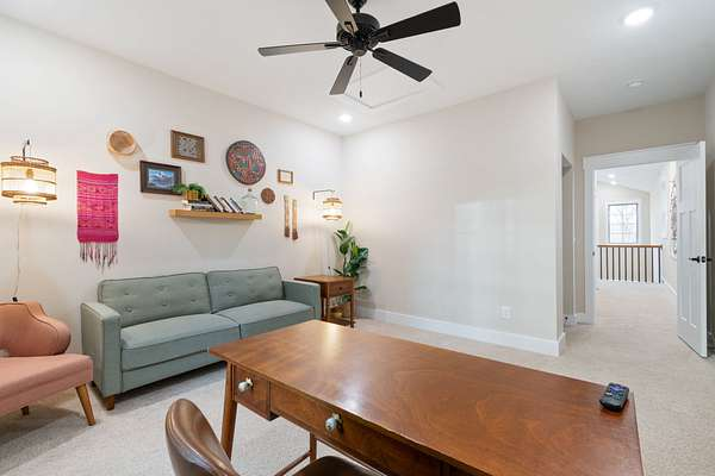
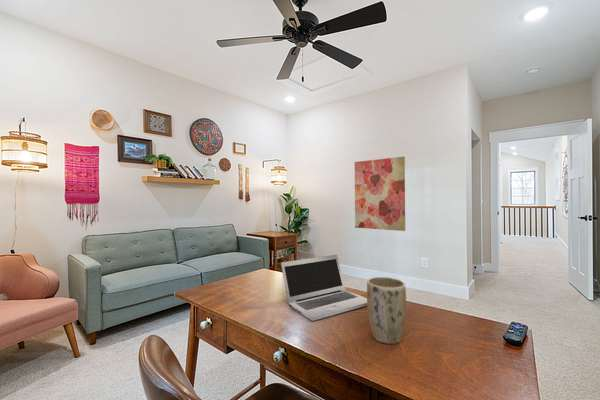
+ wall art (378, 194)
+ plant pot (386, 309)
+ laptop (326, 283)
